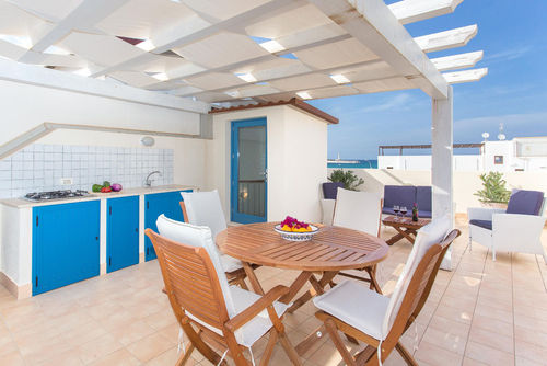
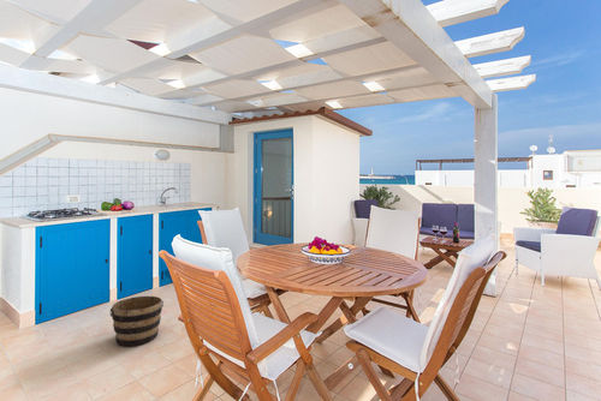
+ bucket (137, 319)
